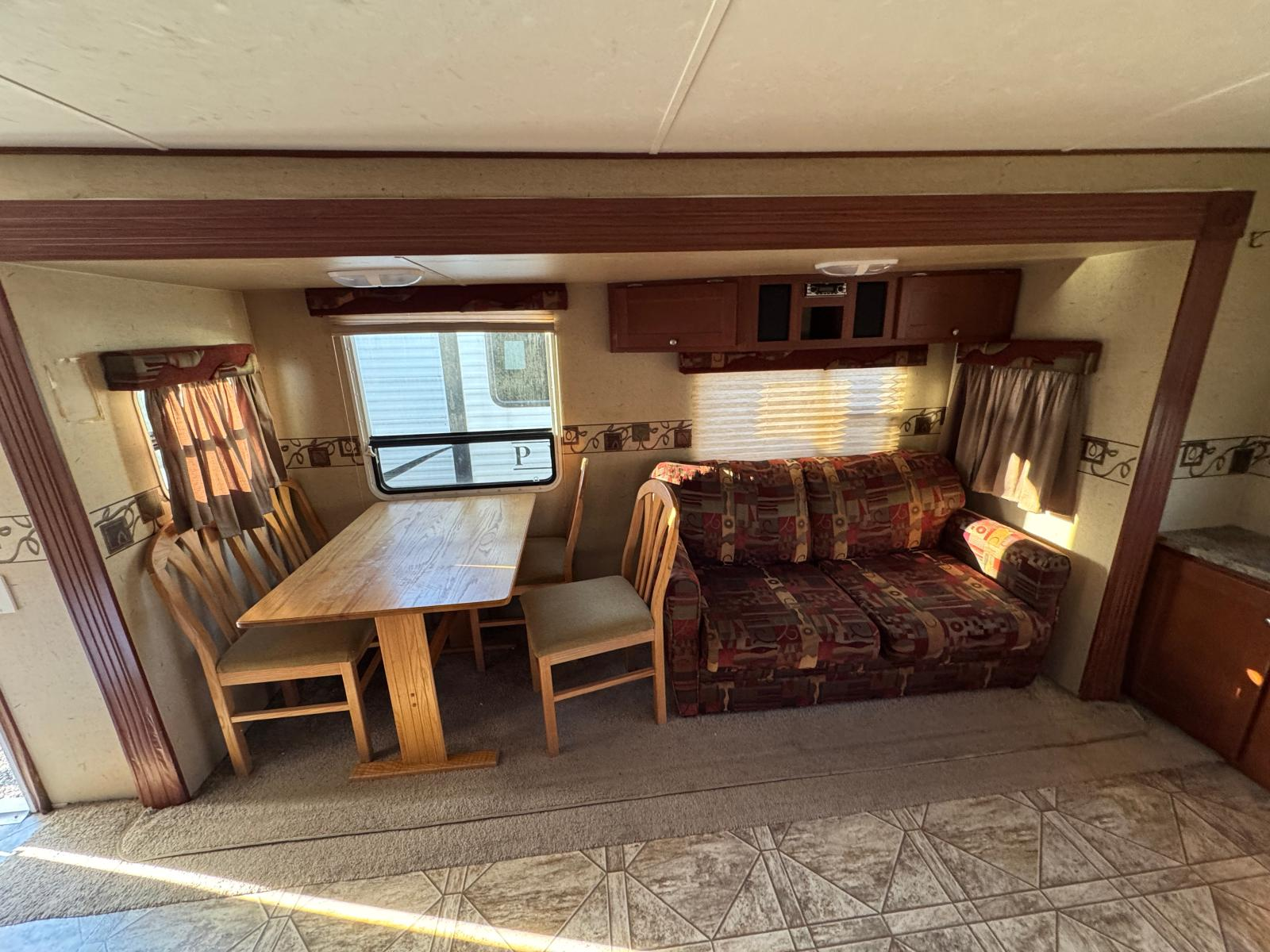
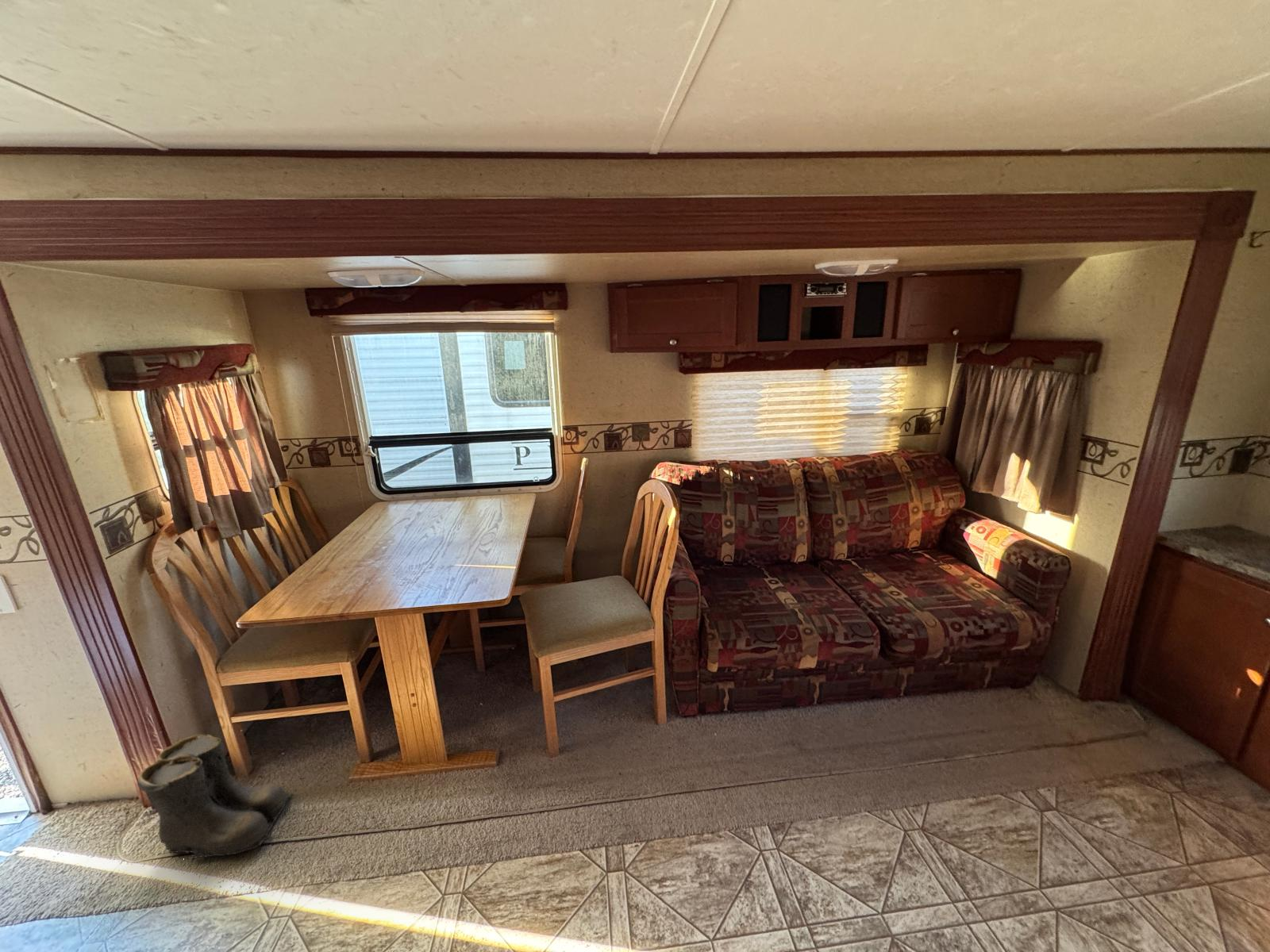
+ boots (217, 791)
